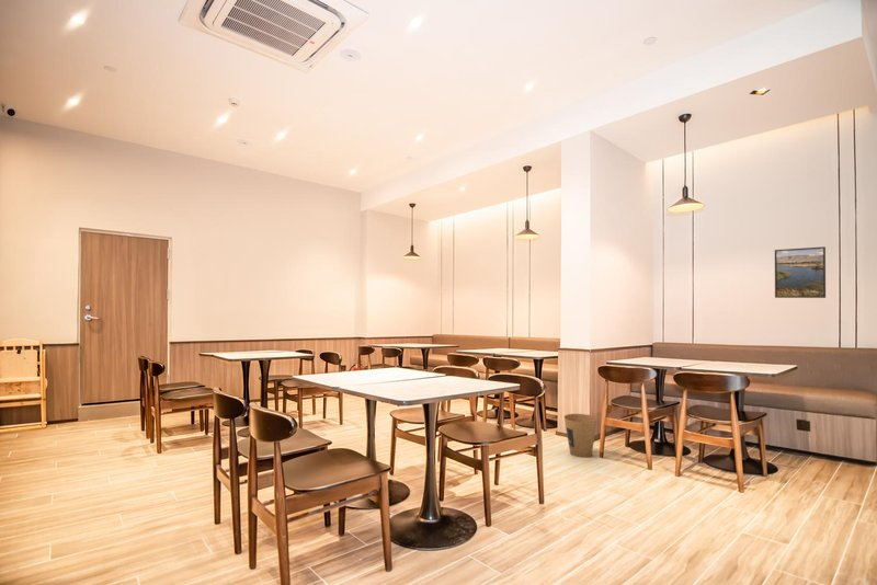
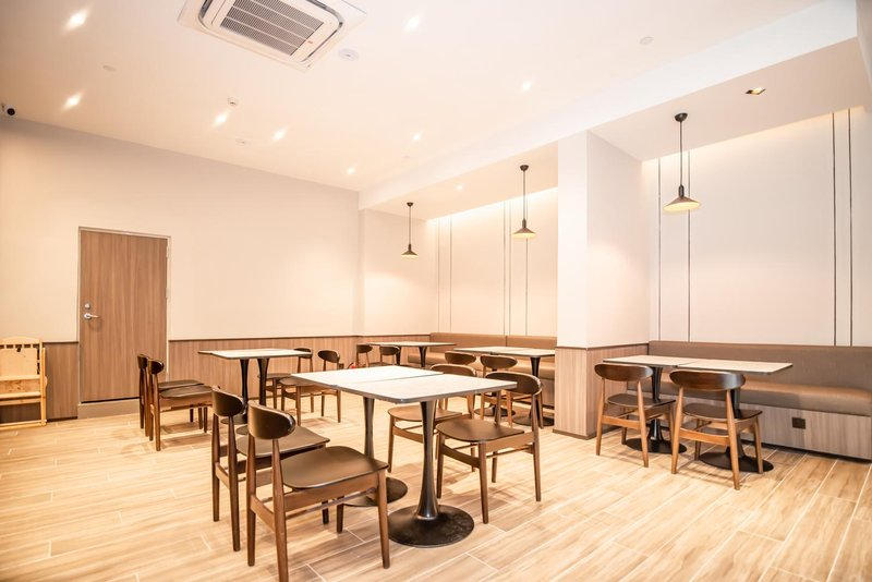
- trash can (580, 435)
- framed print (799, 273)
